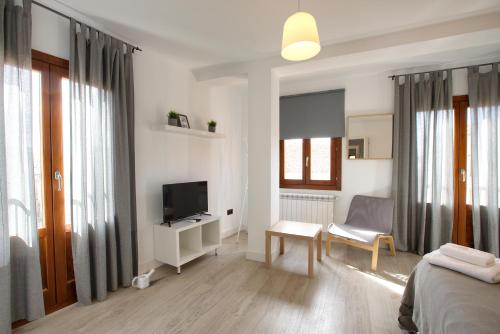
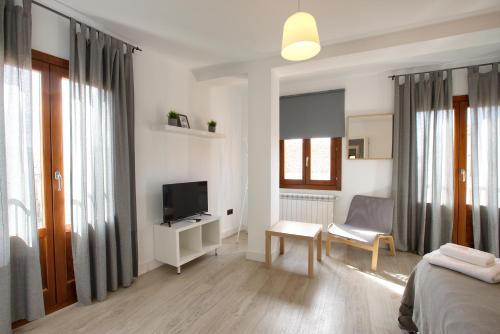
- watering can (143, 279)
